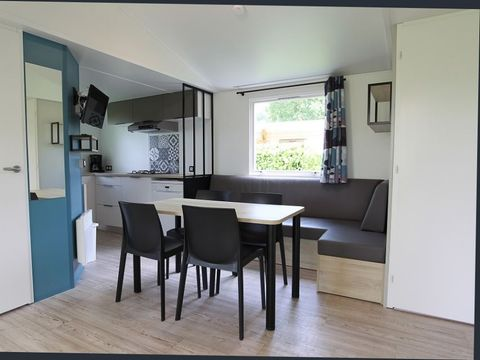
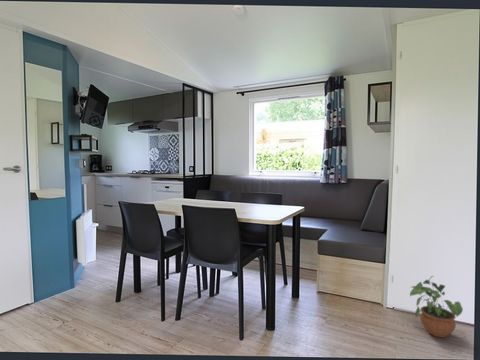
+ potted plant (434, 304)
